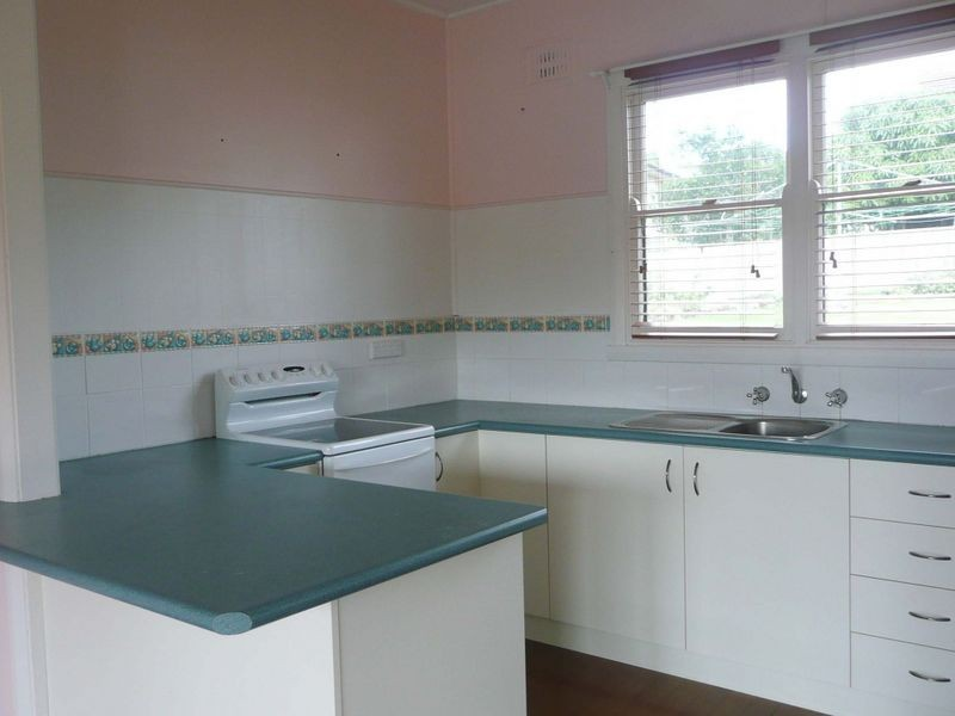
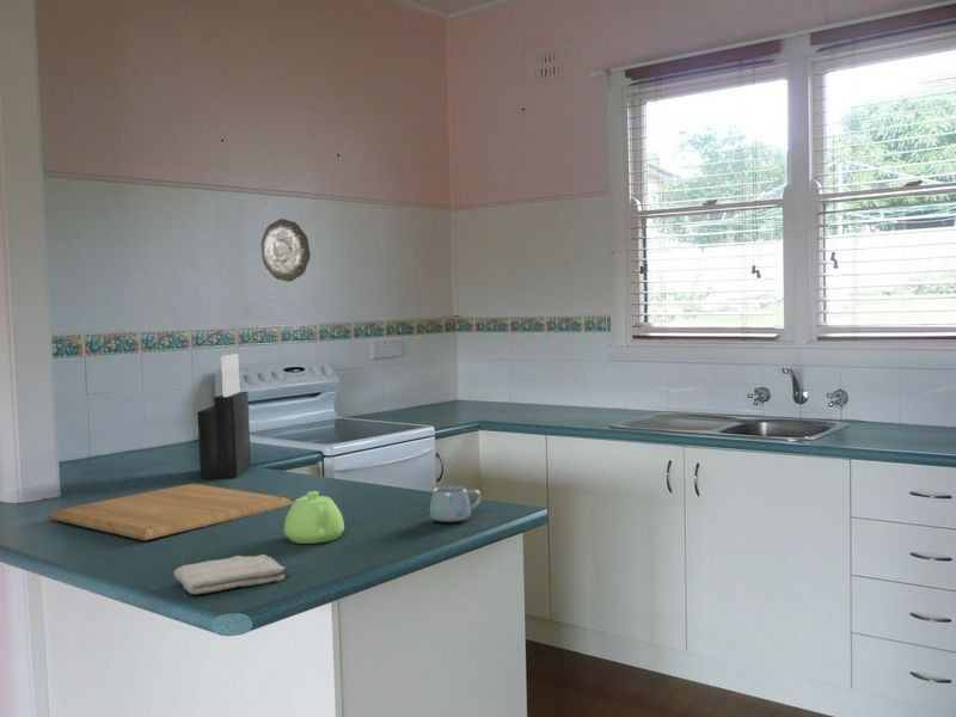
+ washcloth (231, 572)
+ knife block (220, 413)
+ decorative plate (283, 250)
+ chopping board (172, 507)
+ teakettle (312, 514)
+ mug (456, 503)
